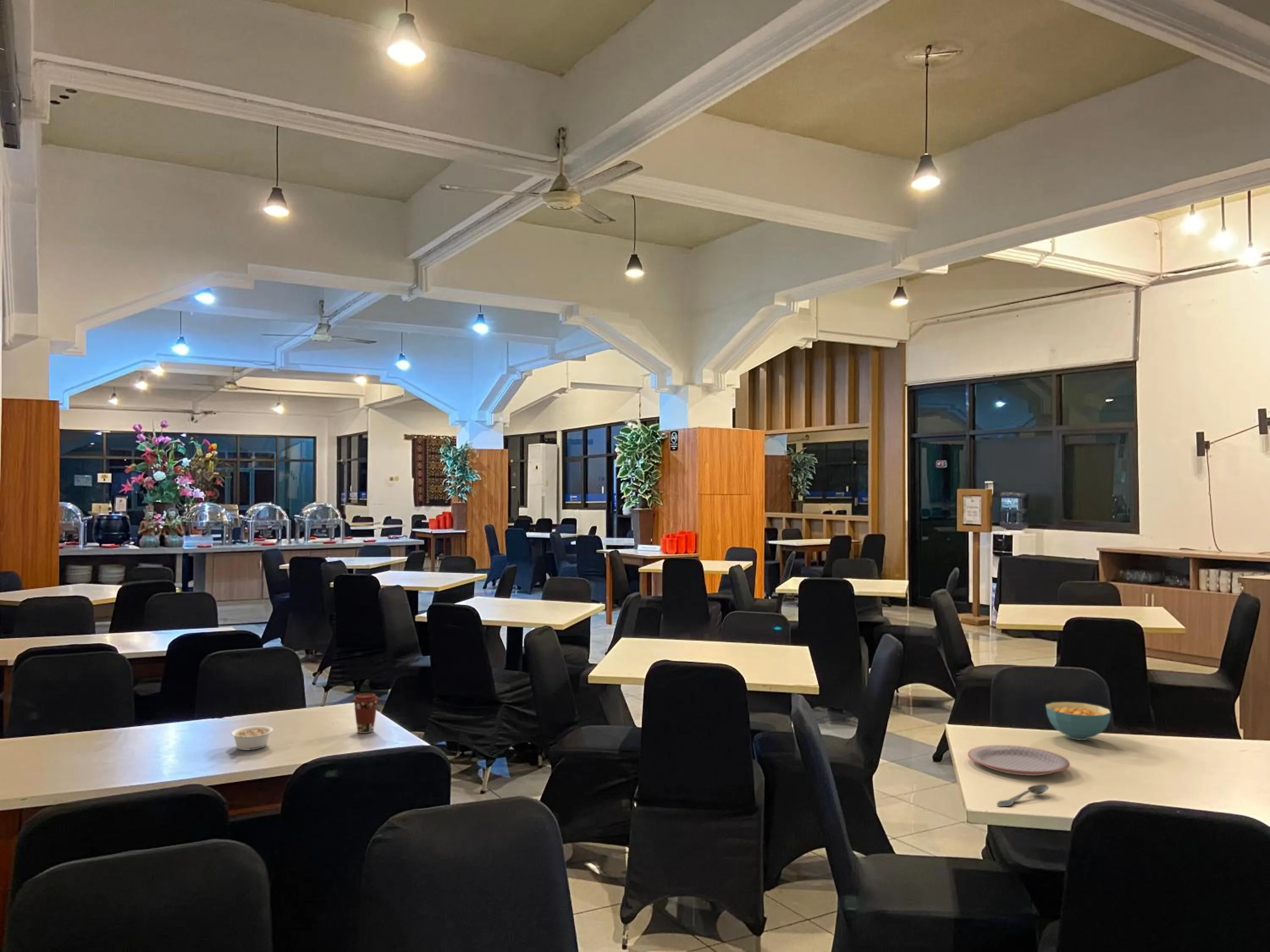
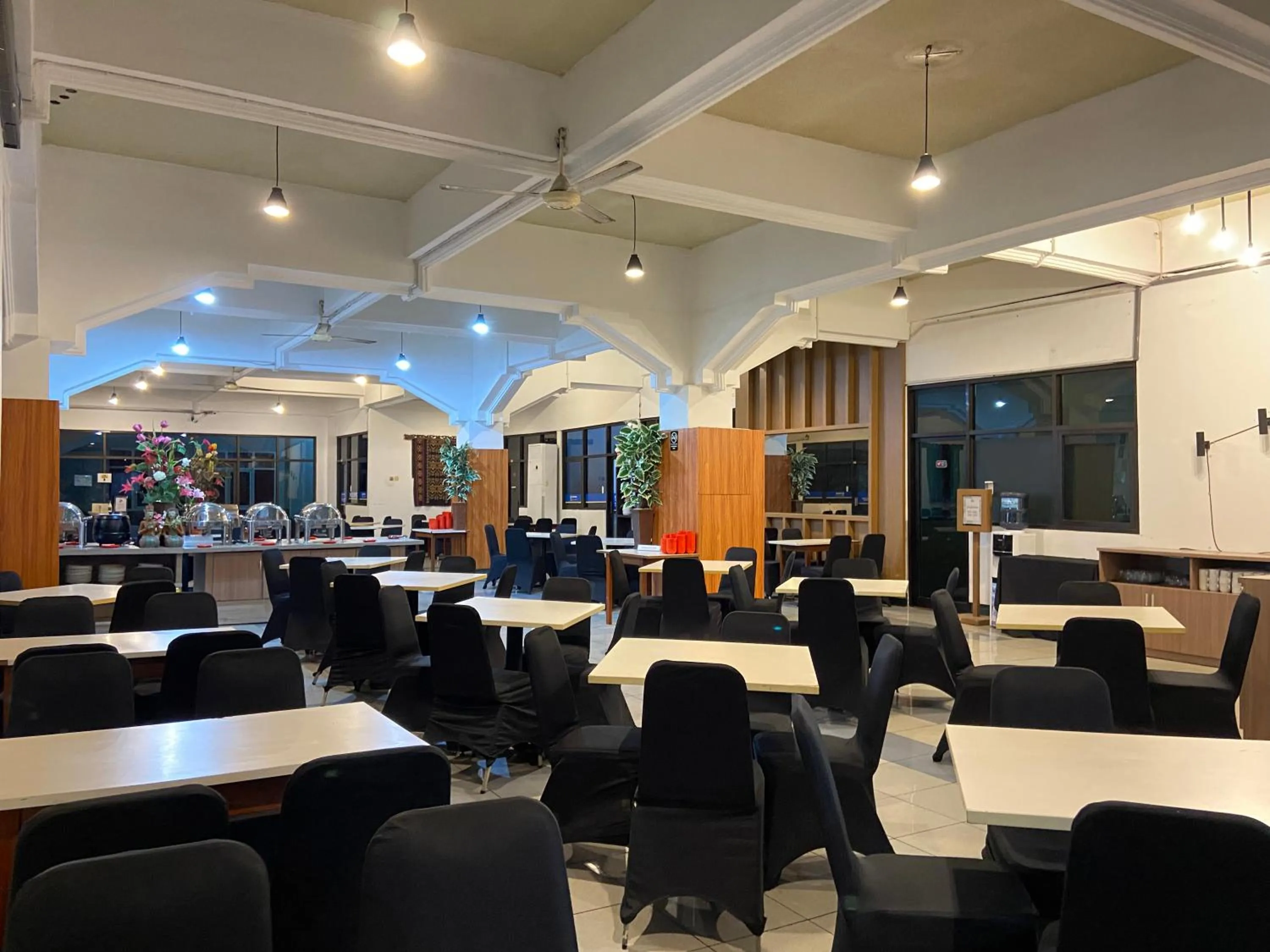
- spoon (1023, 795)
- cereal bowl (1077, 723)
- plate (1018, 761)
- coffee cup (365, 713)
- legume (252, 737)
